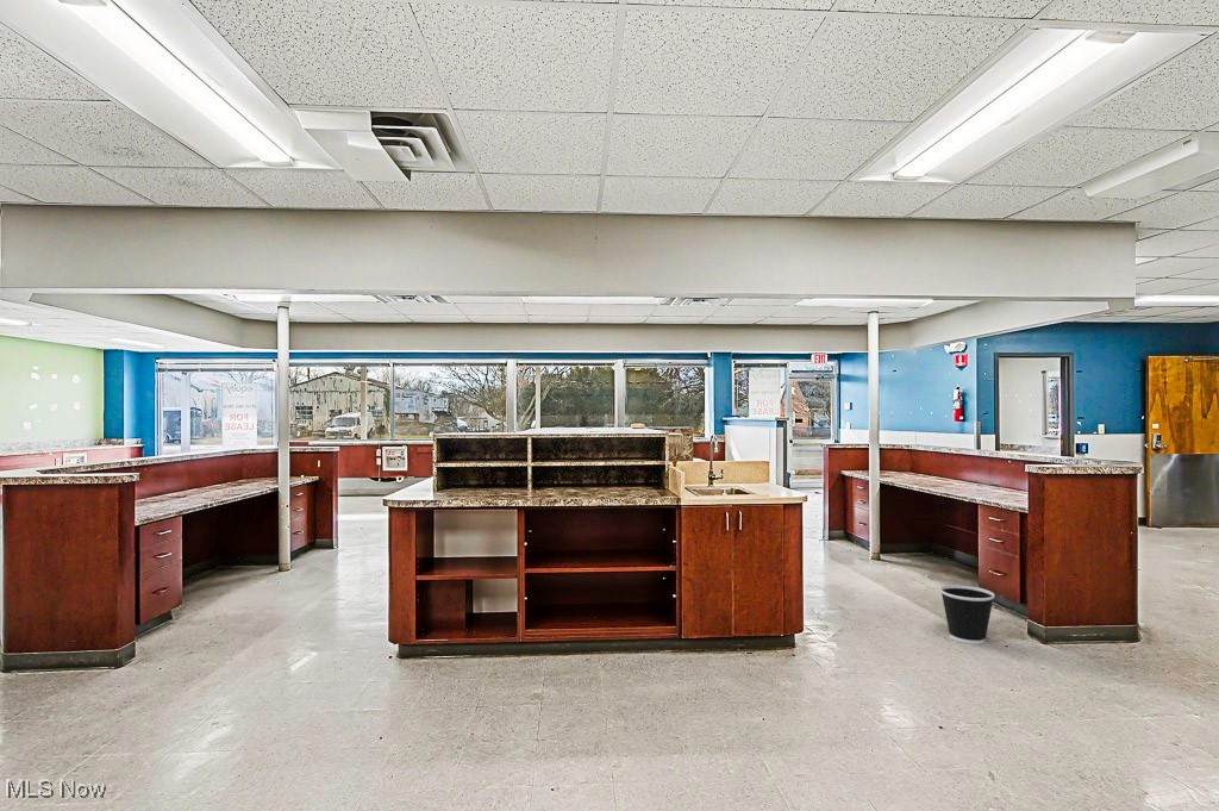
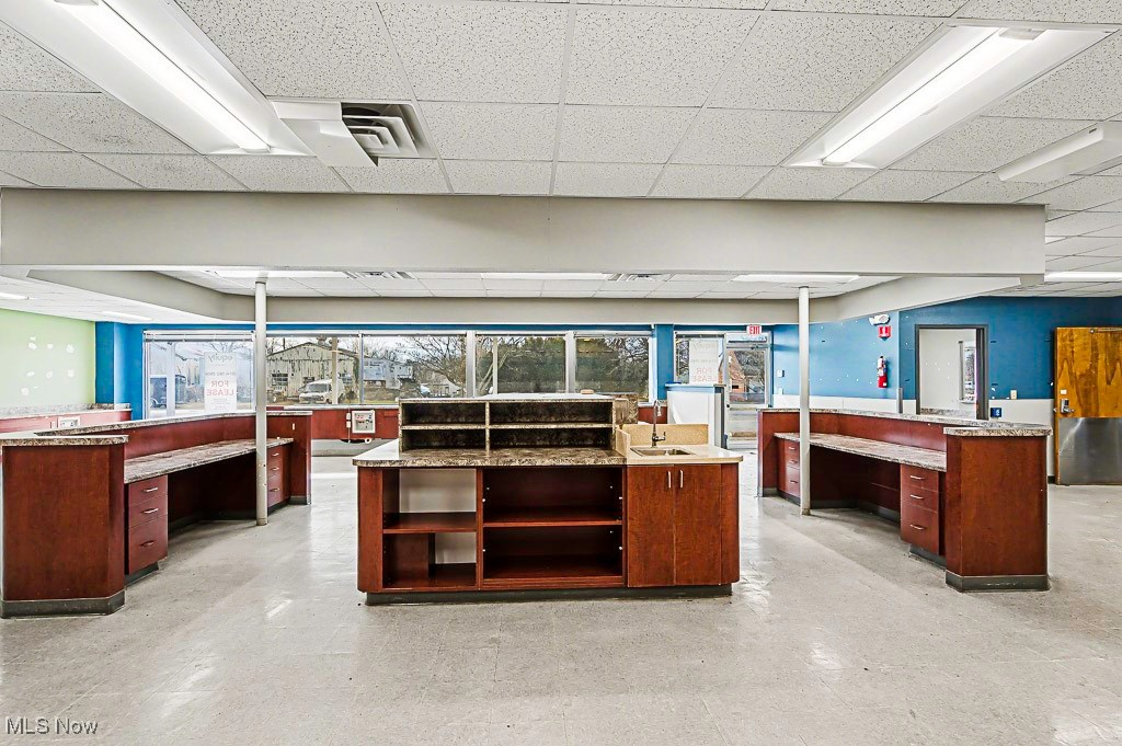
- wastebasket (967, 615)
